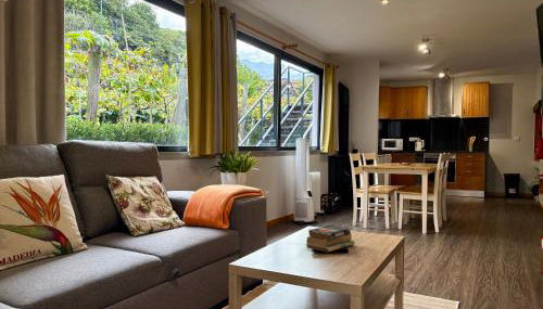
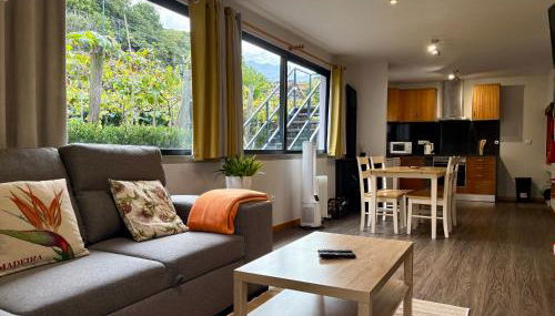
- books (330, 237)
